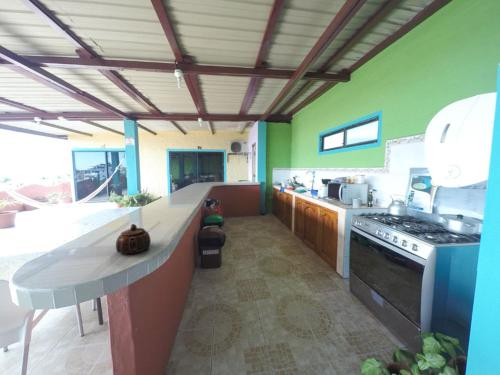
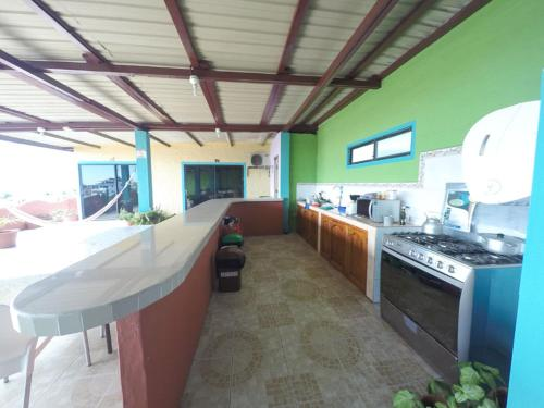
- teapot (133, 236)
